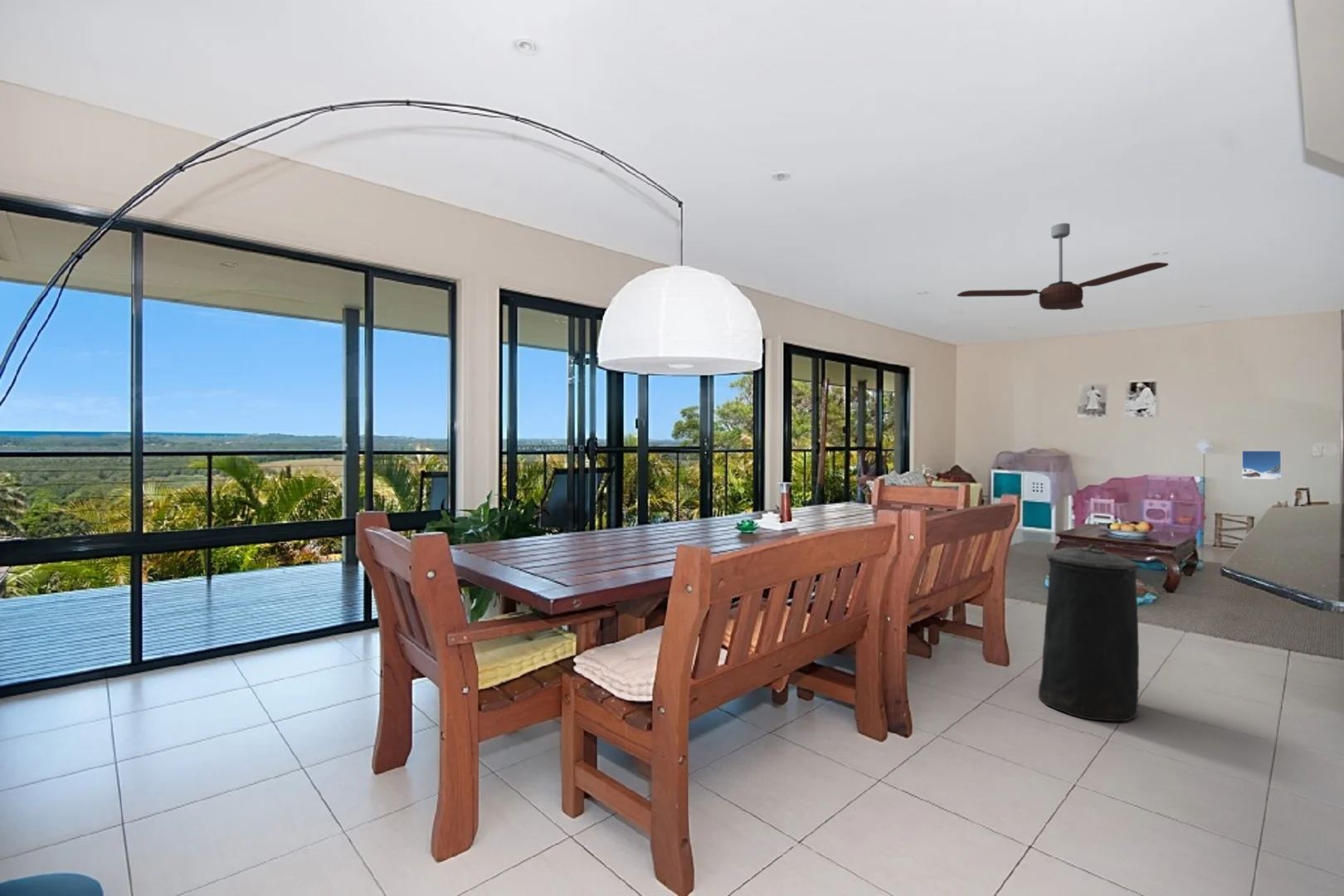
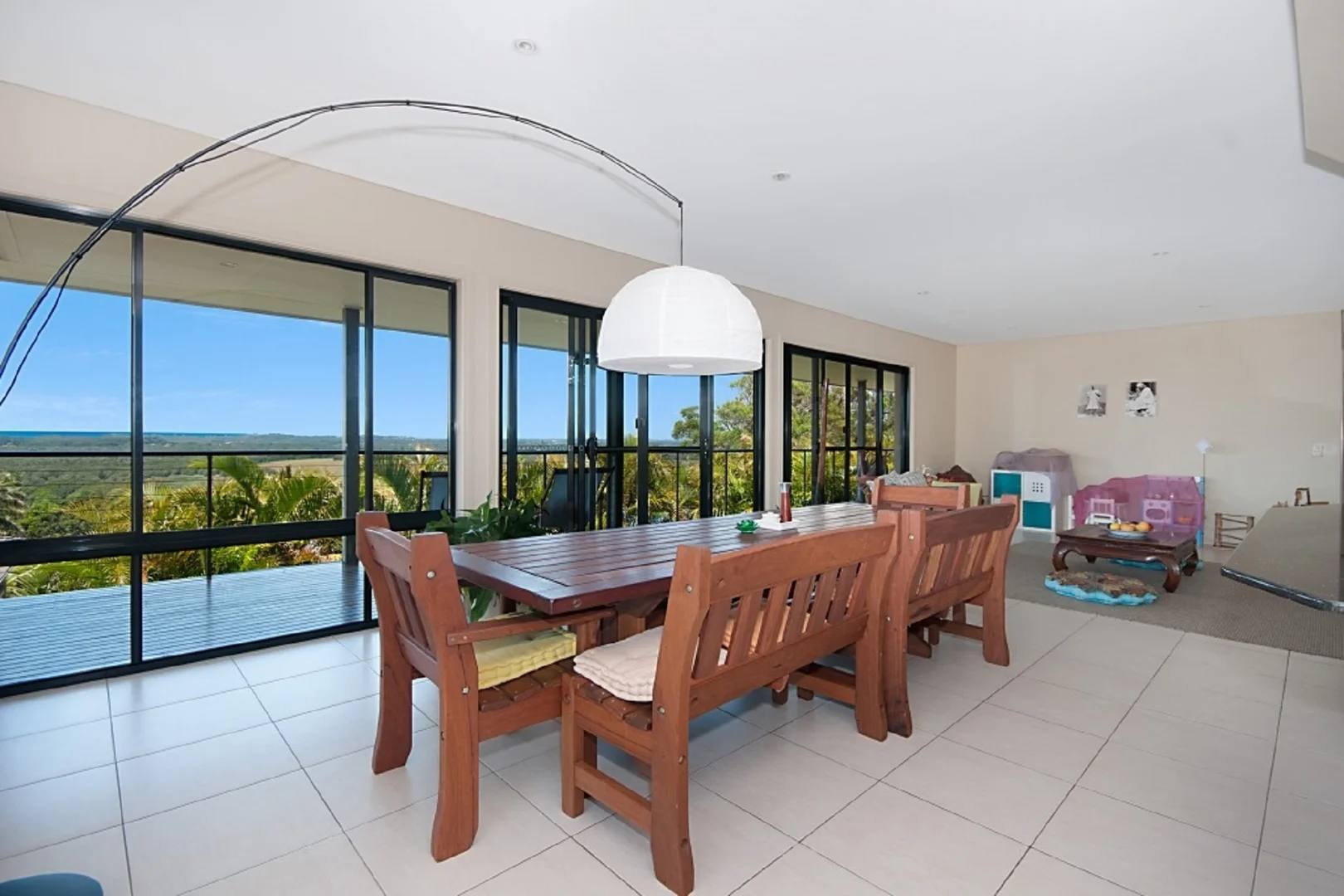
- trash can (1080, 621)
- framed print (1261, 465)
- ceiling fan (1059, 270)
